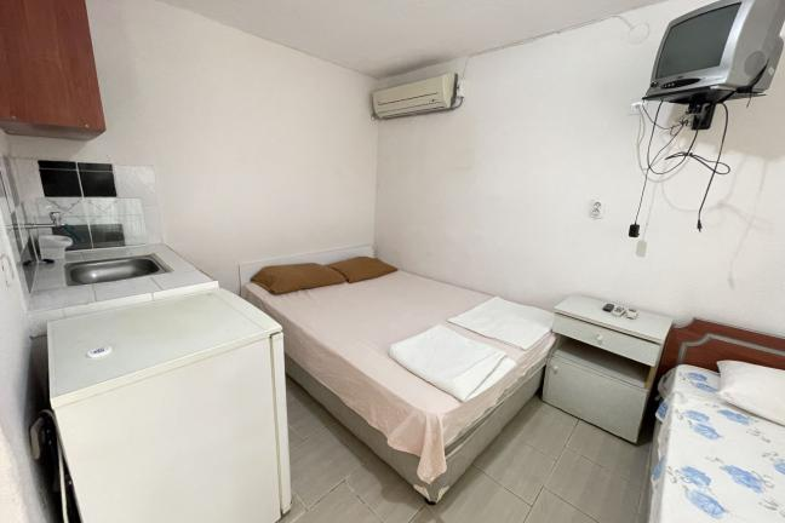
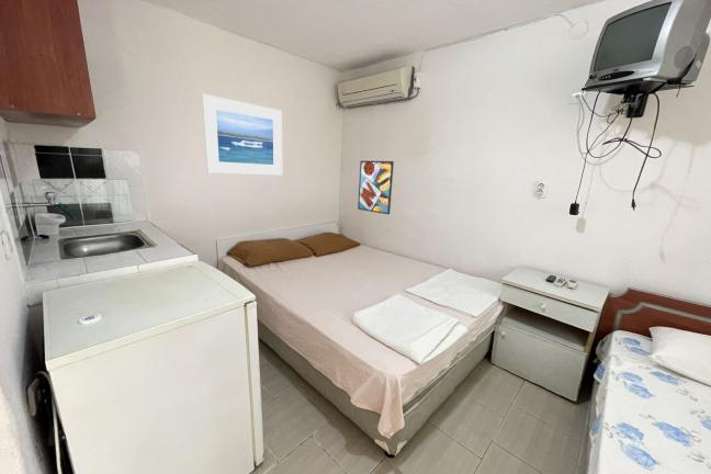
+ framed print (374, 187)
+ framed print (247, 139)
